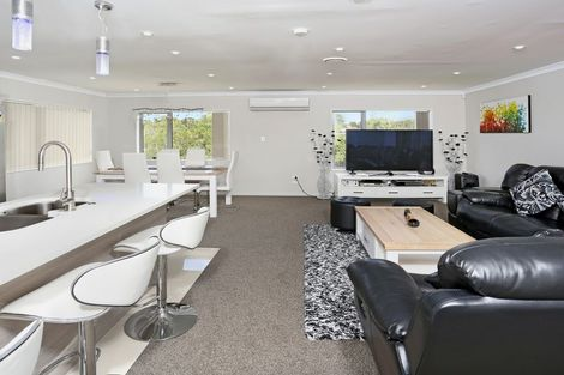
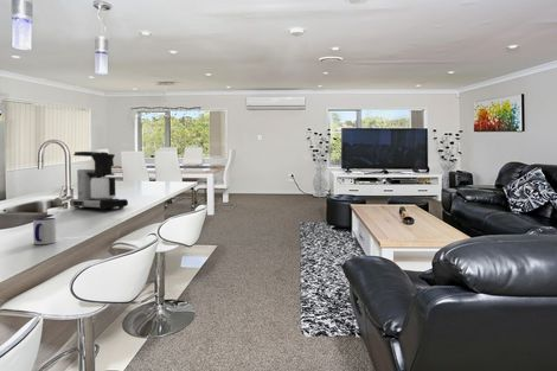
+ coffee maker (98, 179)
+ mug (43, 231)
